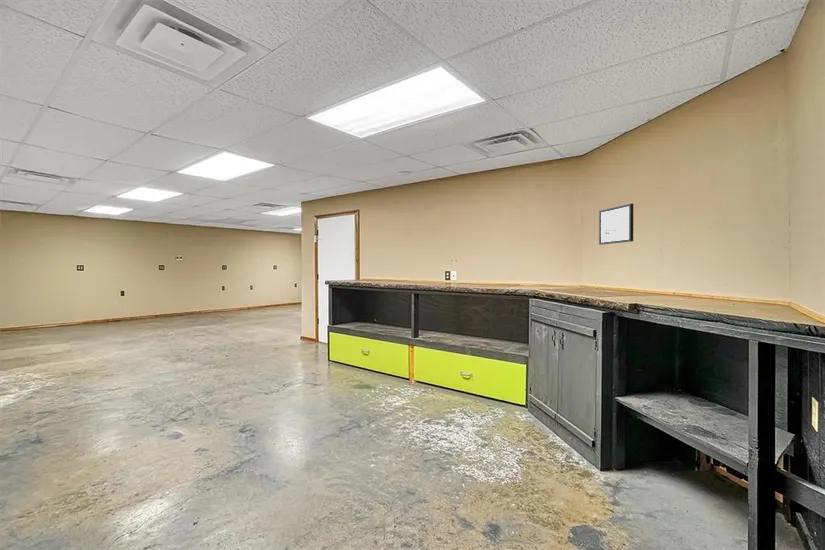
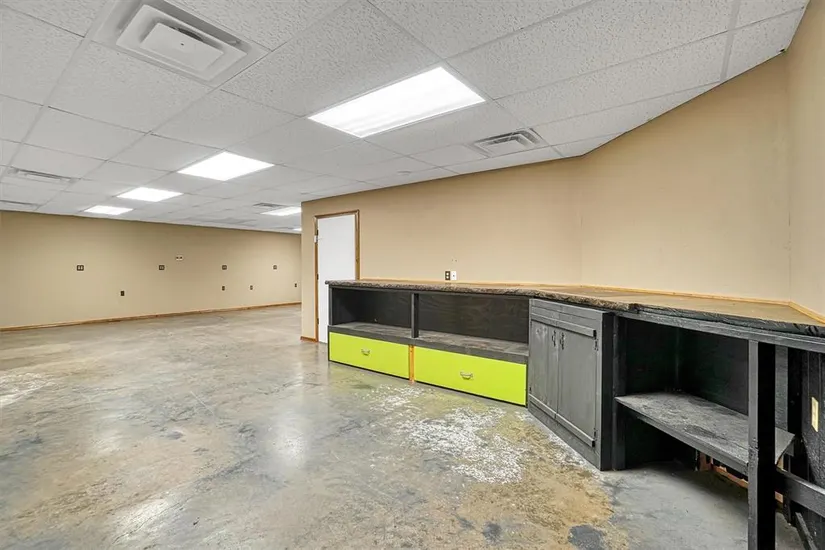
- wall art (615, 225)
